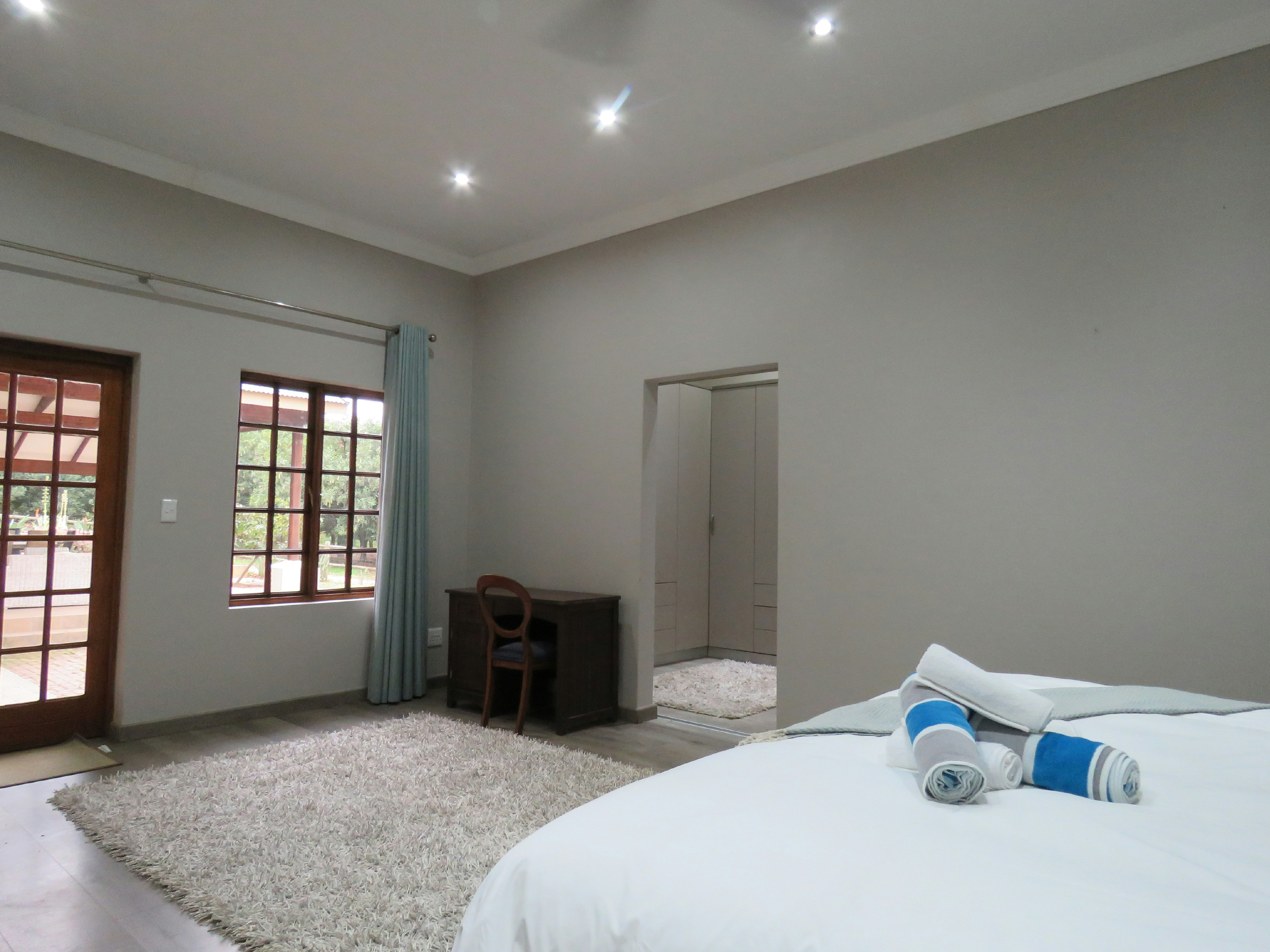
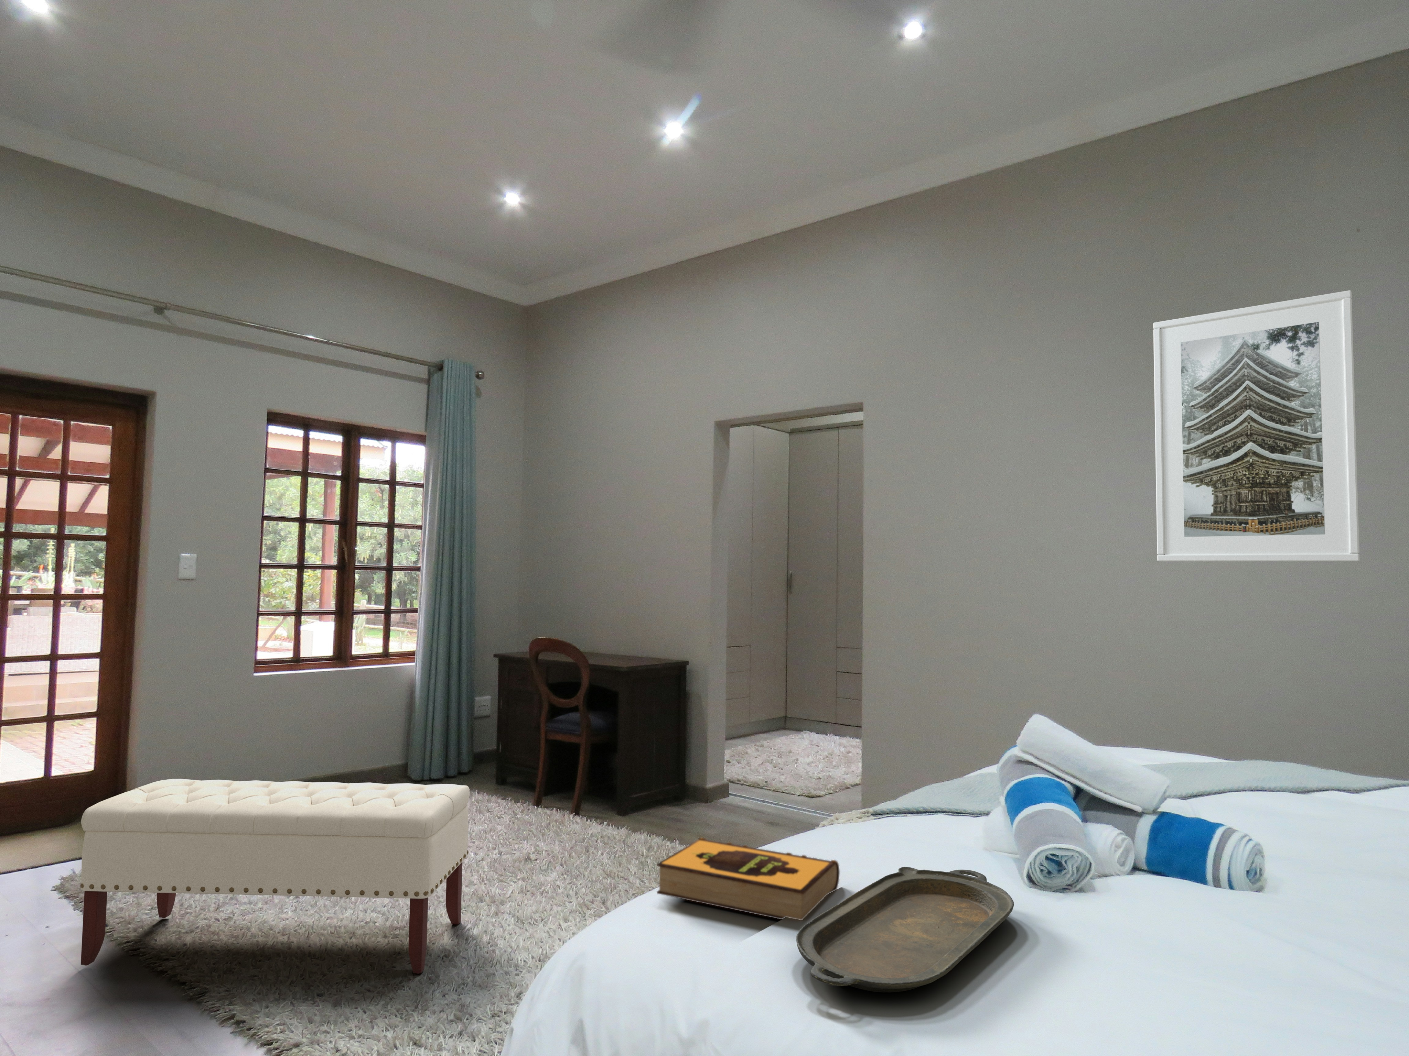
+ serving tray (911, 926)
+ bench (285, 867)
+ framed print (1249, 434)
+ hardback book (750, 875)
